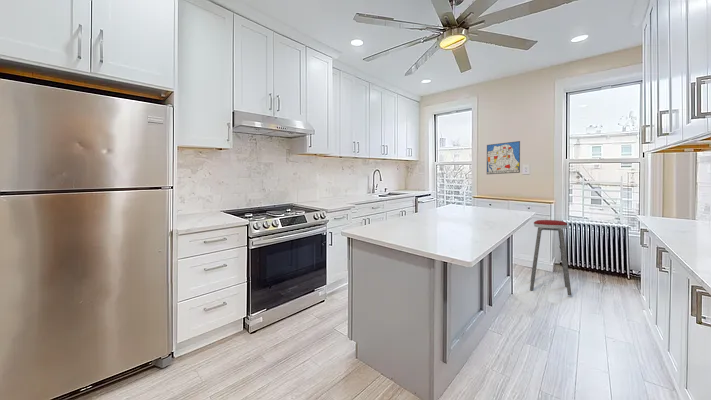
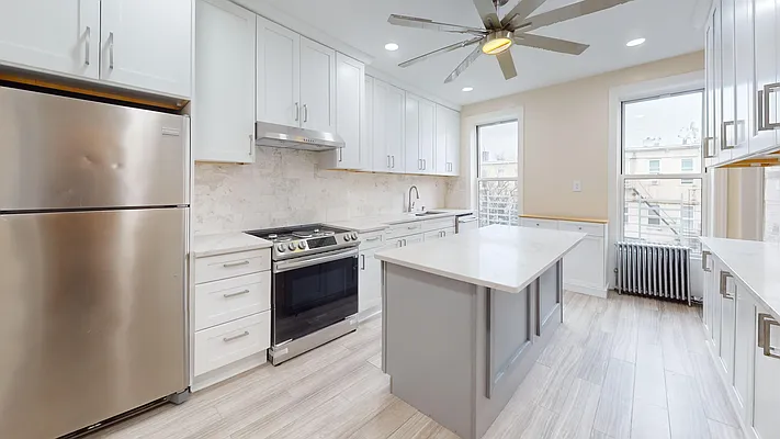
- music stool (538, 252)
- wall art (502, 158)
